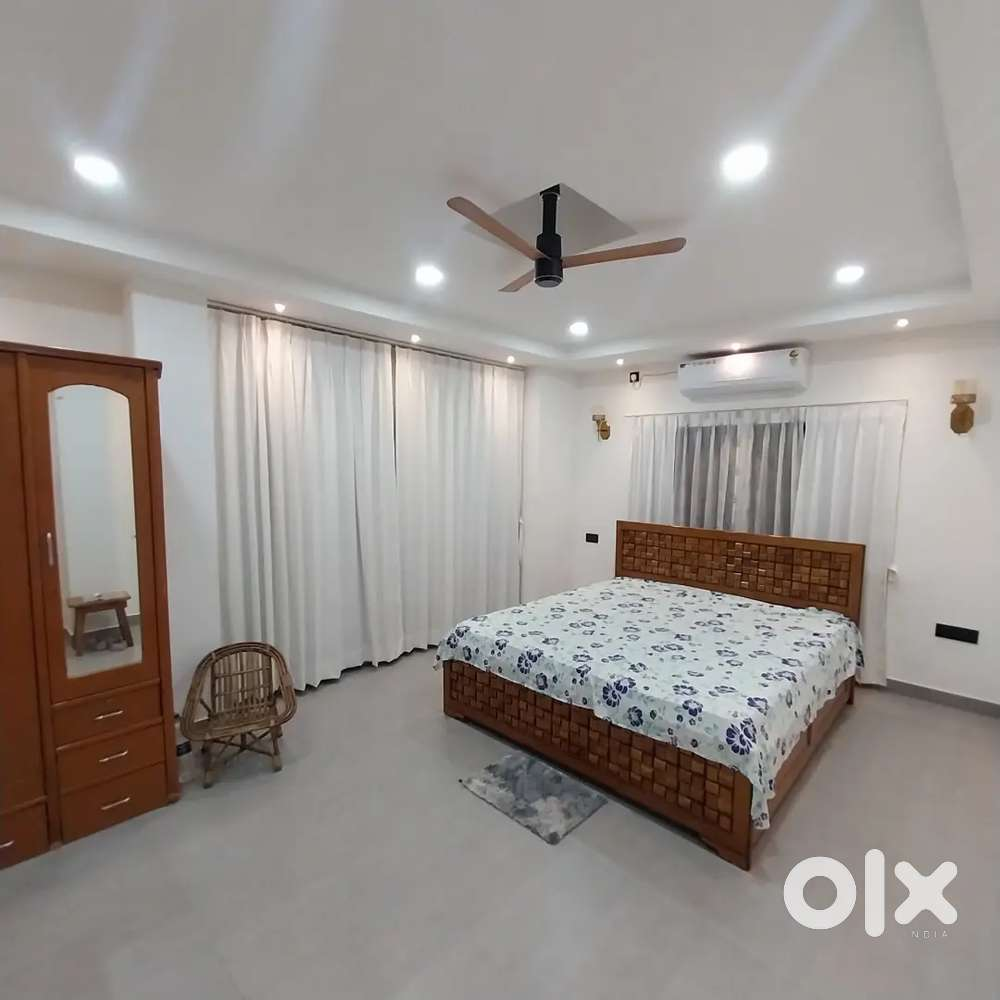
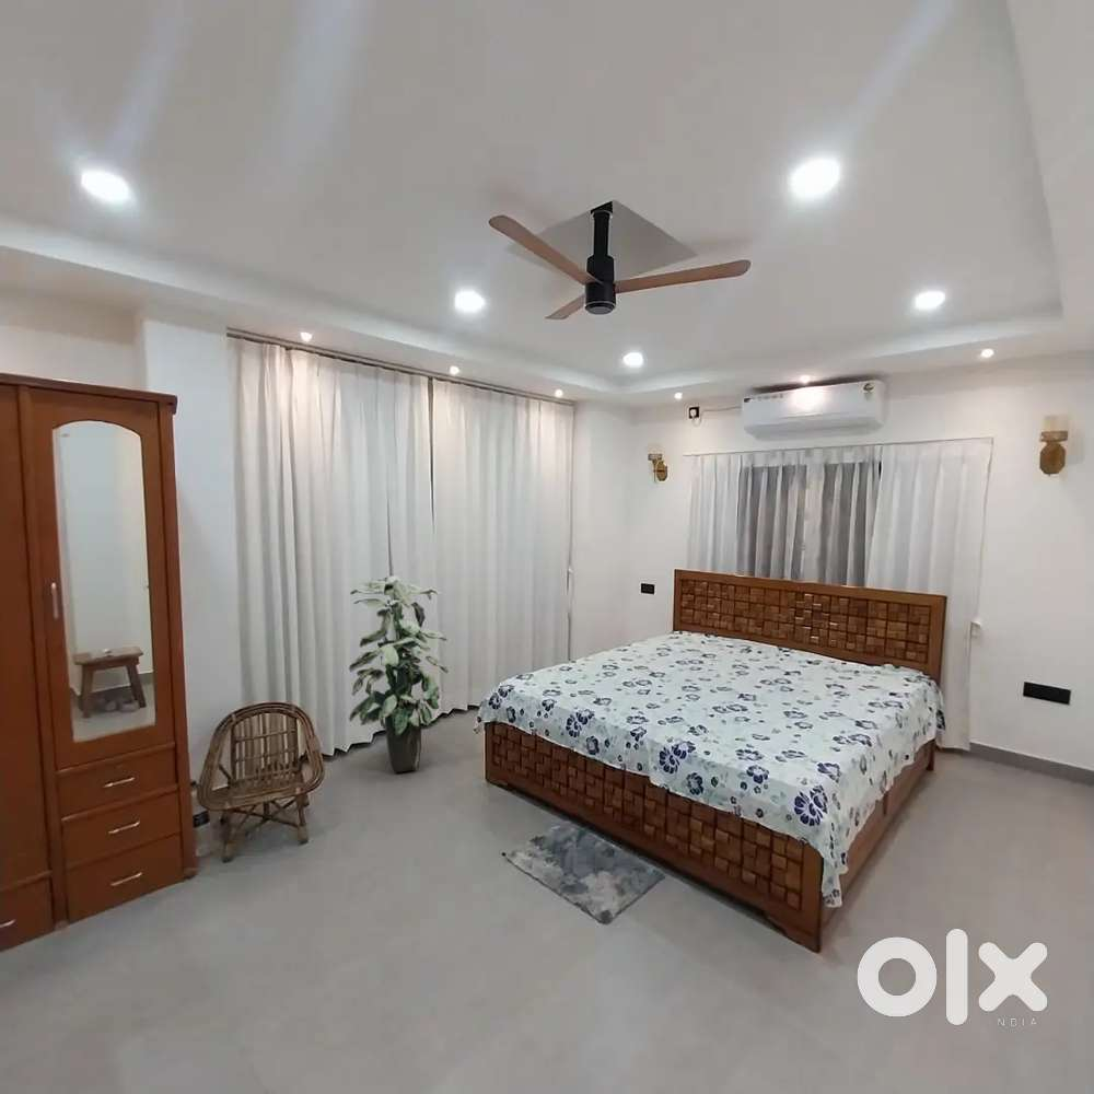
+ indoor plant (396, 670)
